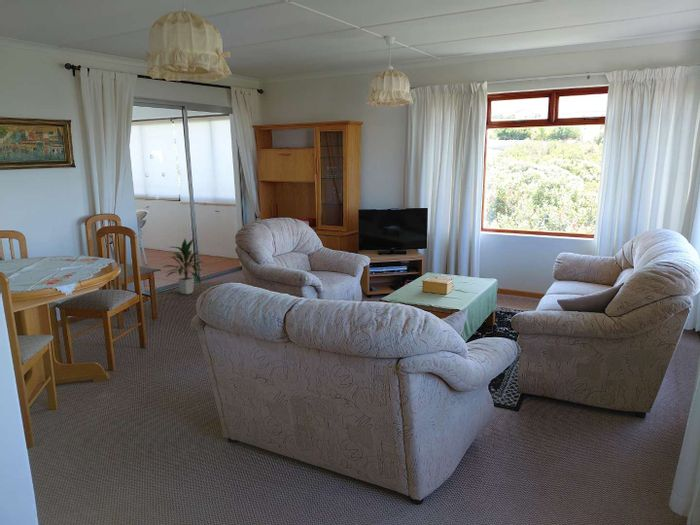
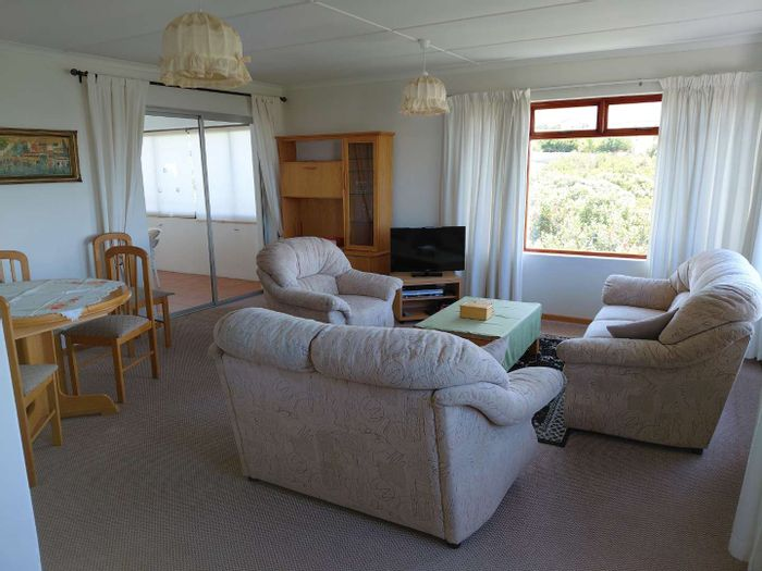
- indoor plant (185, 266)
